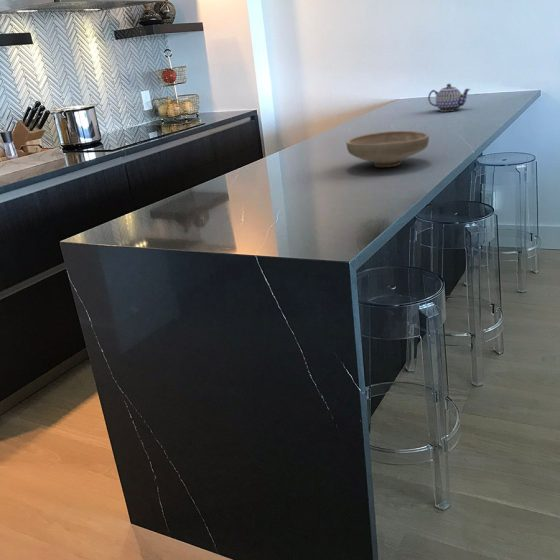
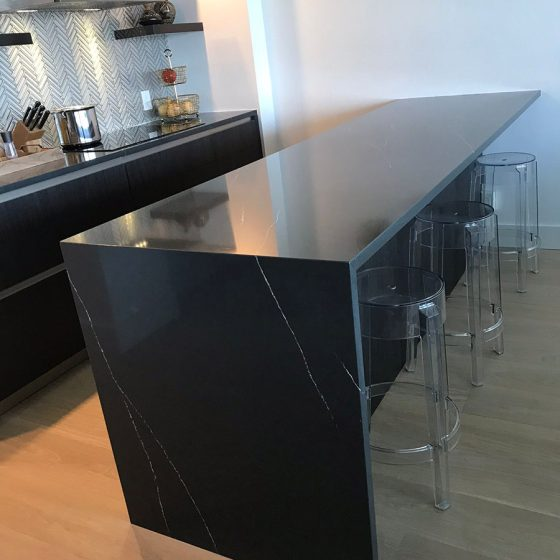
- bowl (387, 150)
- teapot (449, 97)
